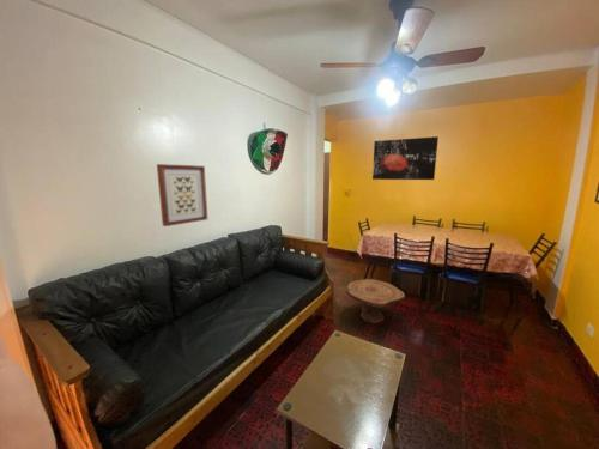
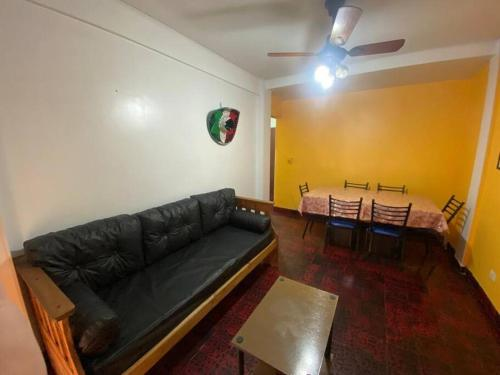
- wall art (184, 194)
- wall art (403, 159)
- side table (369, 302)
